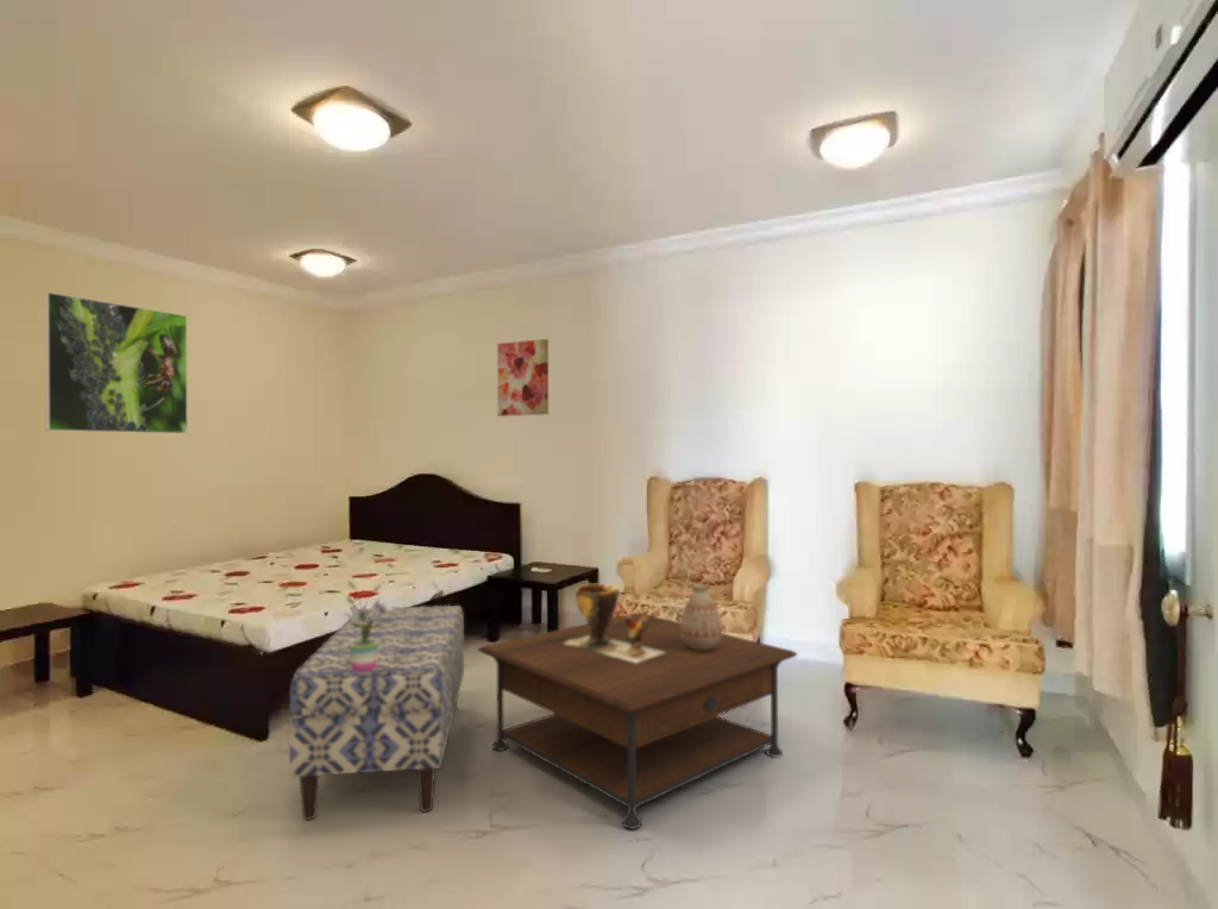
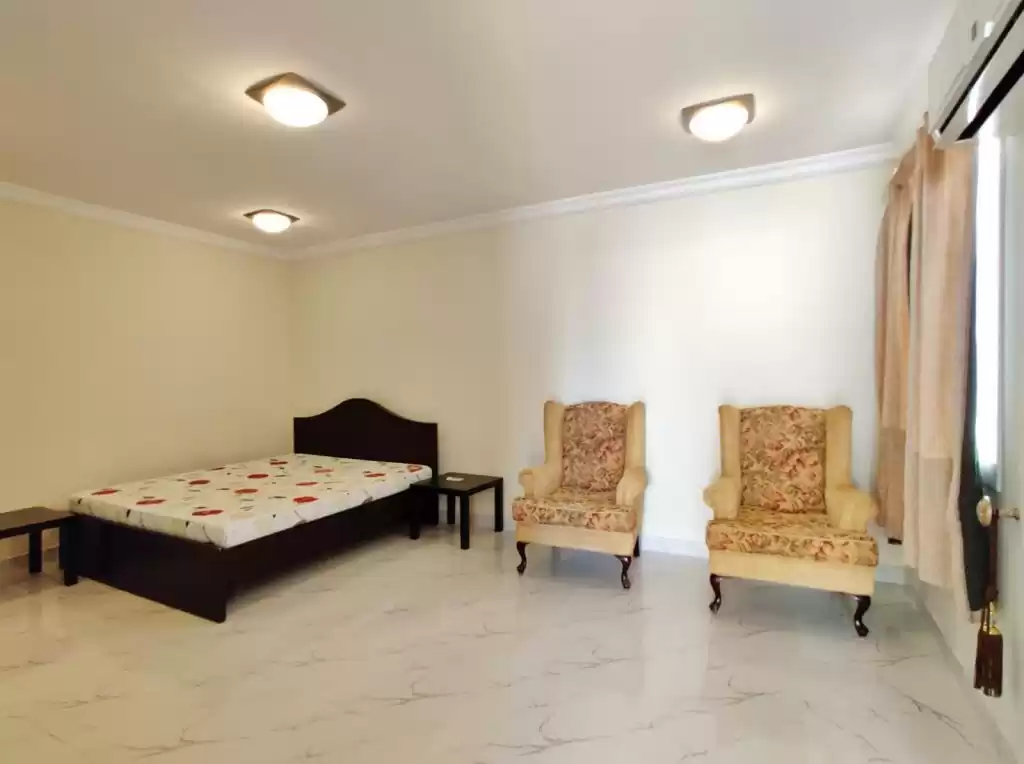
- vase (701, 616)
- bench (393, 694)
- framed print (121, 368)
- coffee table (635, 698)
- clay pot (611, 618)
- potted plant (368, 620)
- wall art (522, 378)
